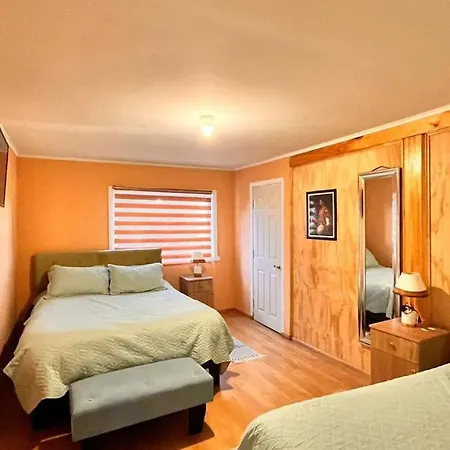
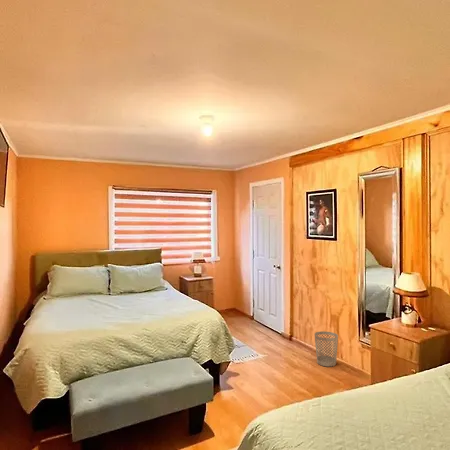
+ wastebasket (326, 348)
